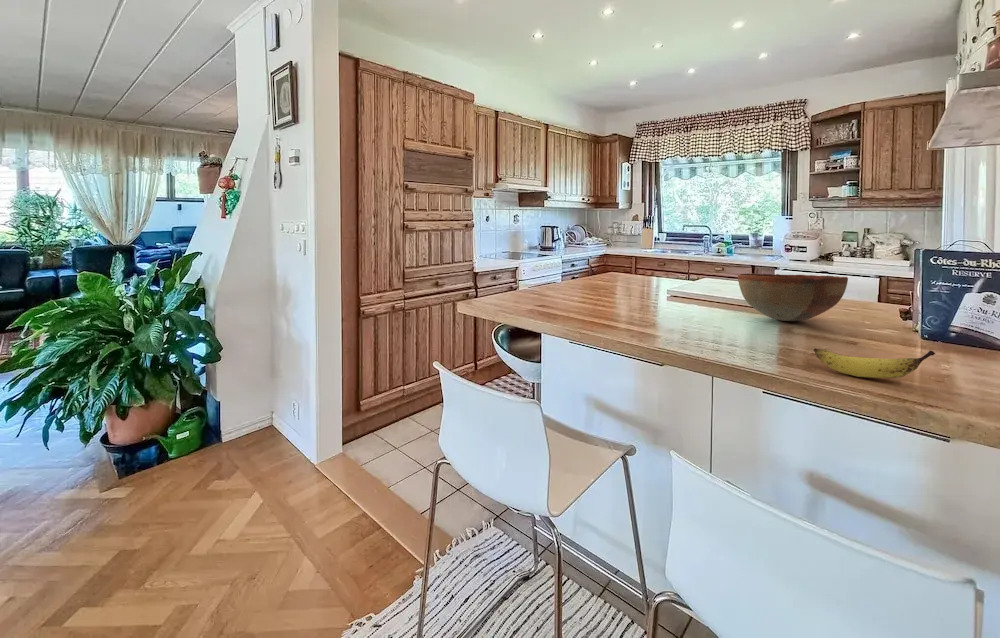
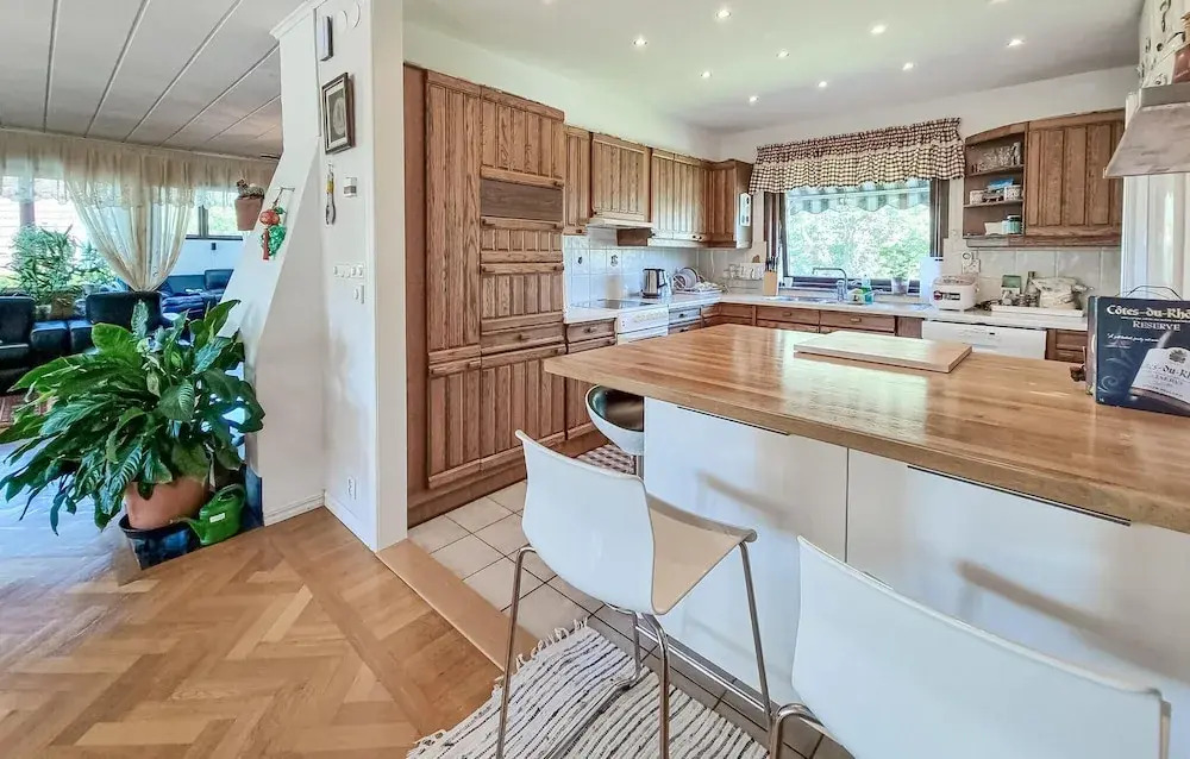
- bowl (789, 296)
- banana (869, 362)
